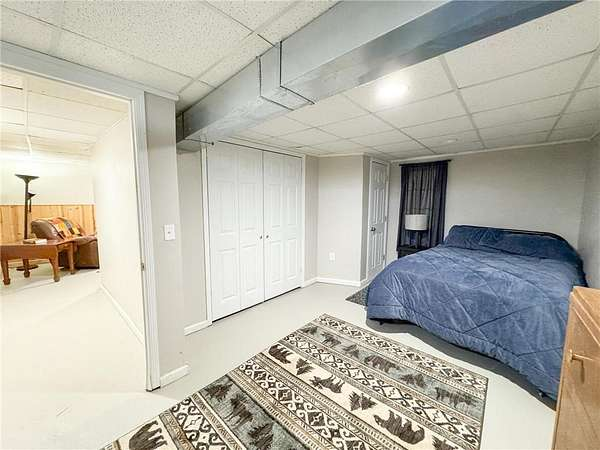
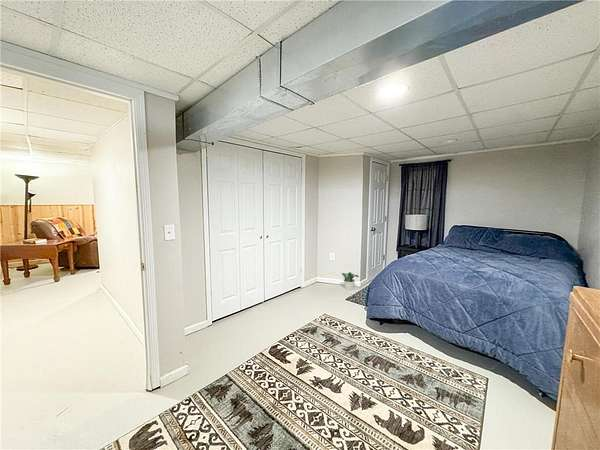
+ potted plant (349, 281)
